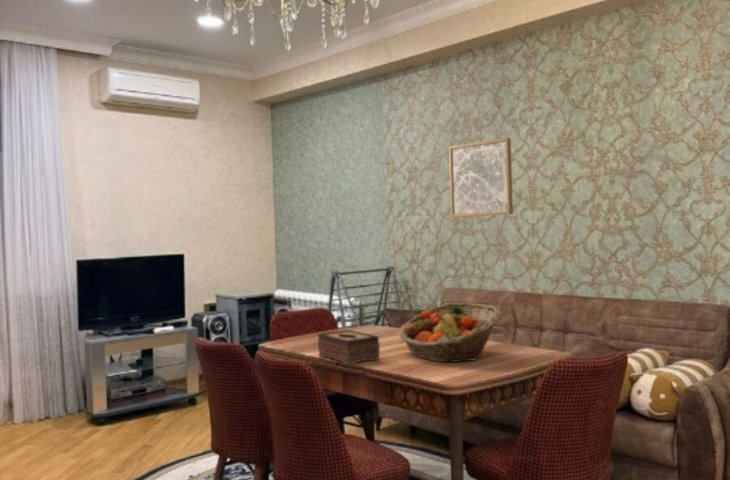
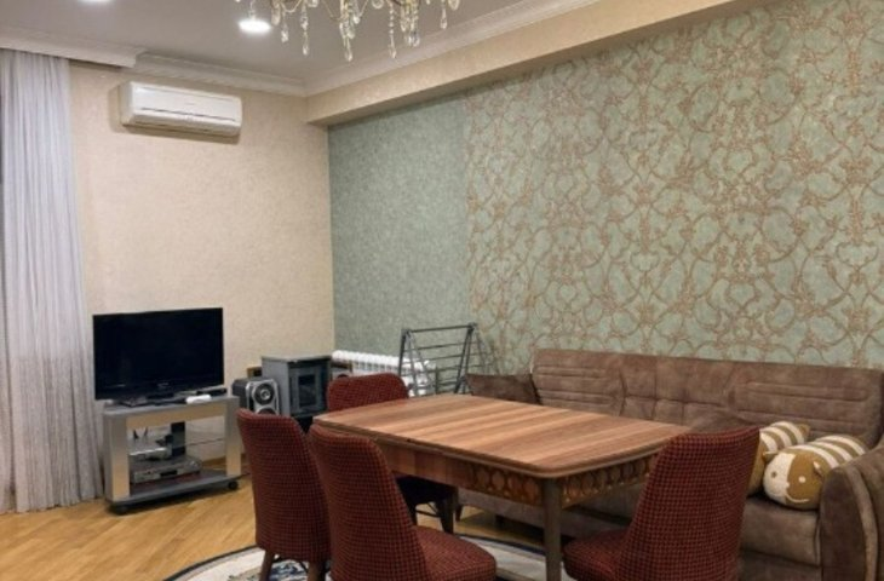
- fruit basket (448, 331)
- tissue box (348, 346)
- wall art (479, 179)
